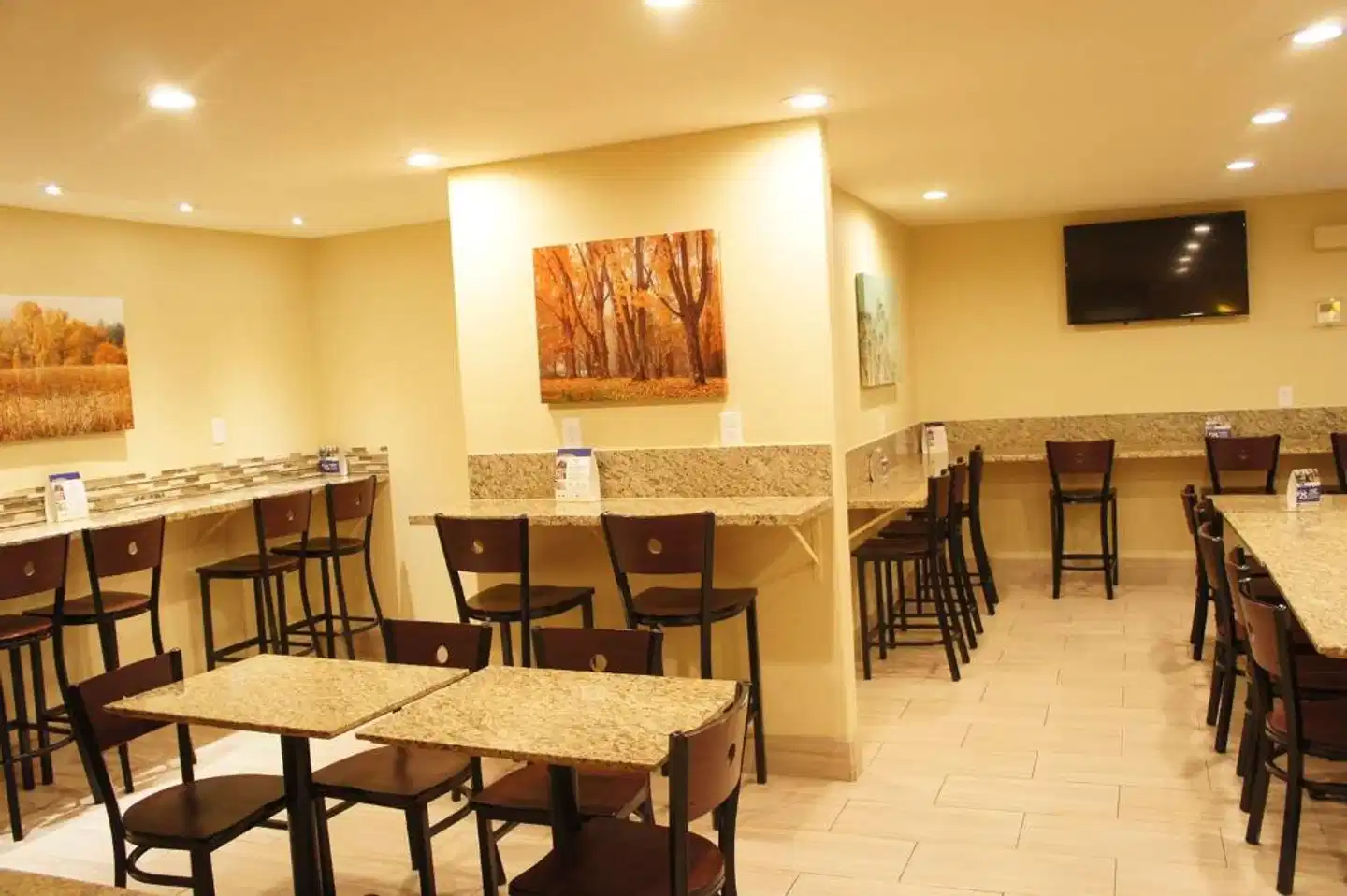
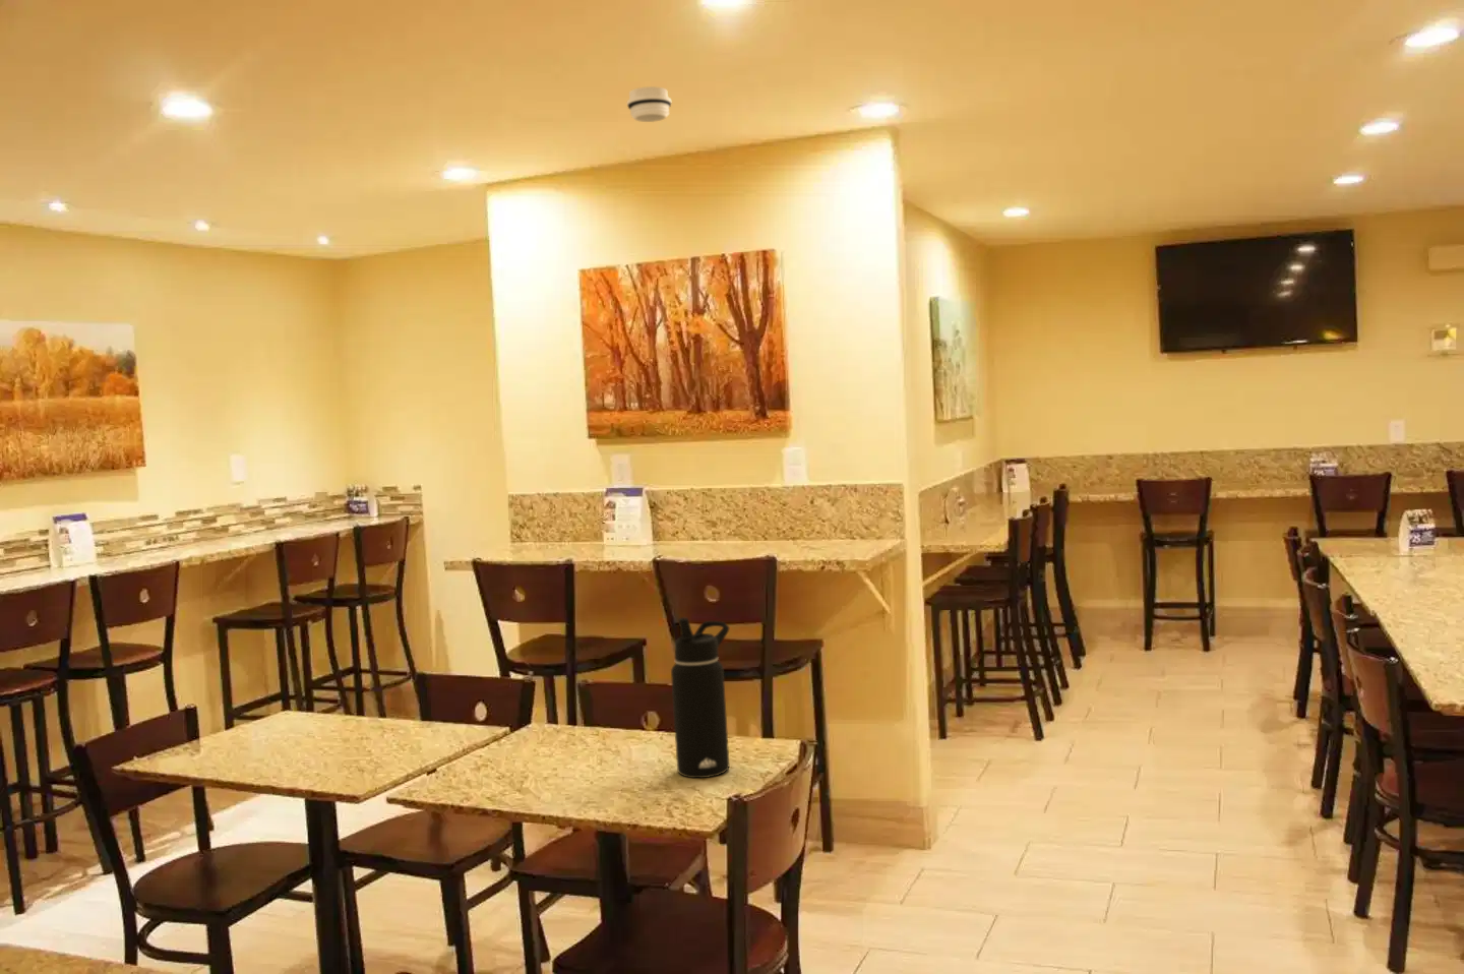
+ smoke detector (649, 104)
+ water bottle (702, 691)
